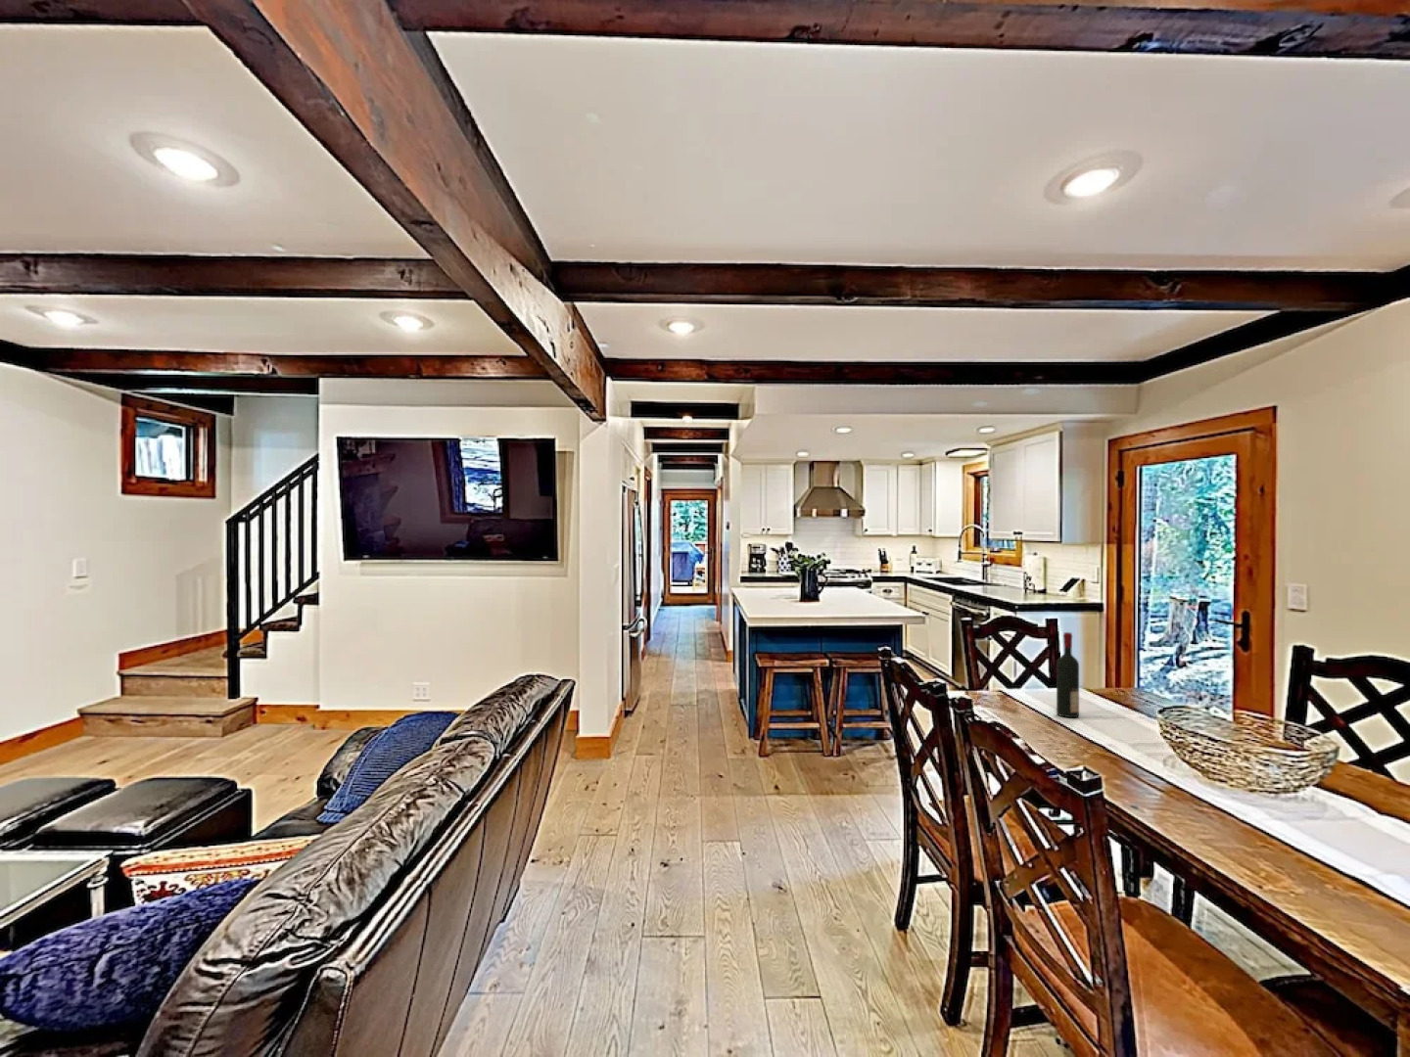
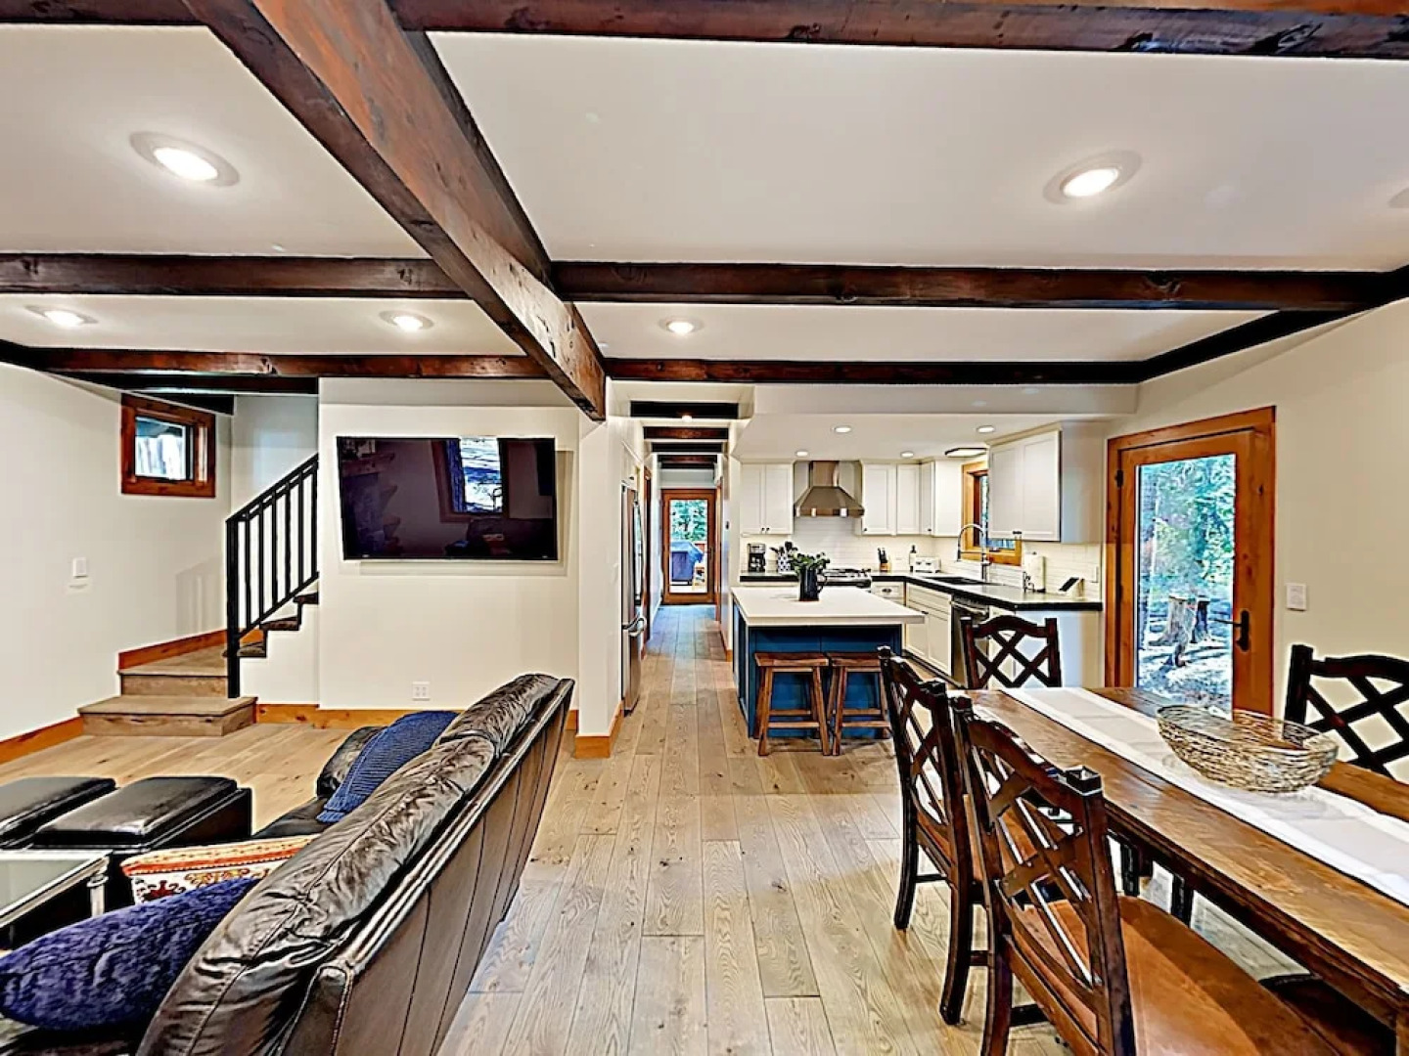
- alcohol (1067, 673)
